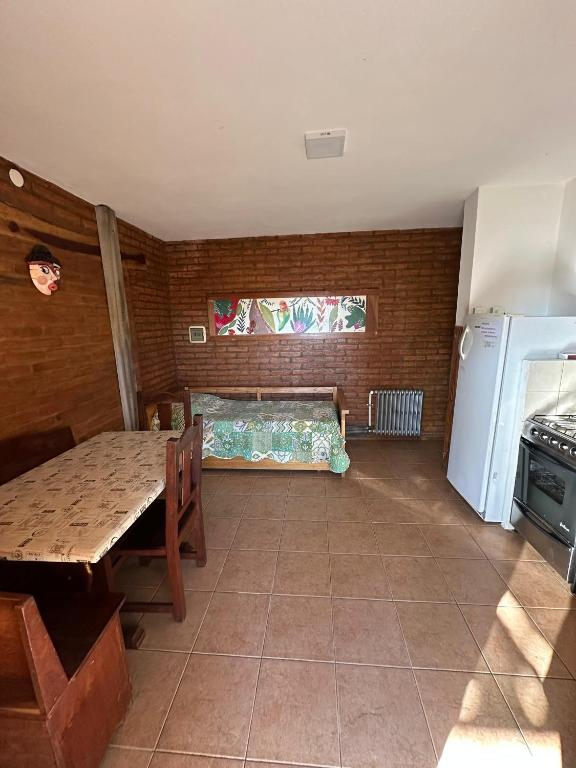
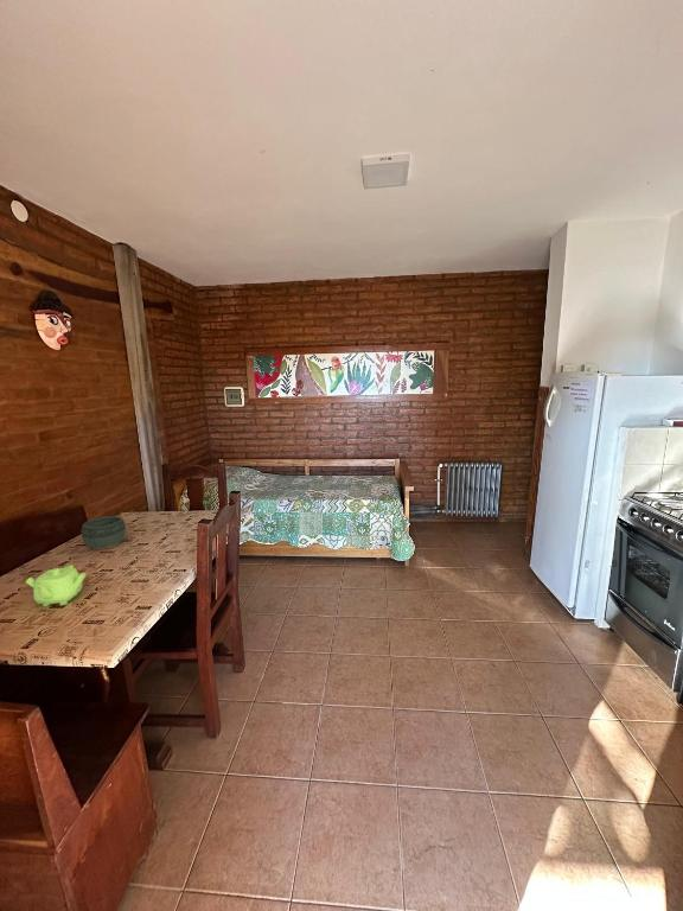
+ teapot (55, 586)
+ bowl (104, 533)
